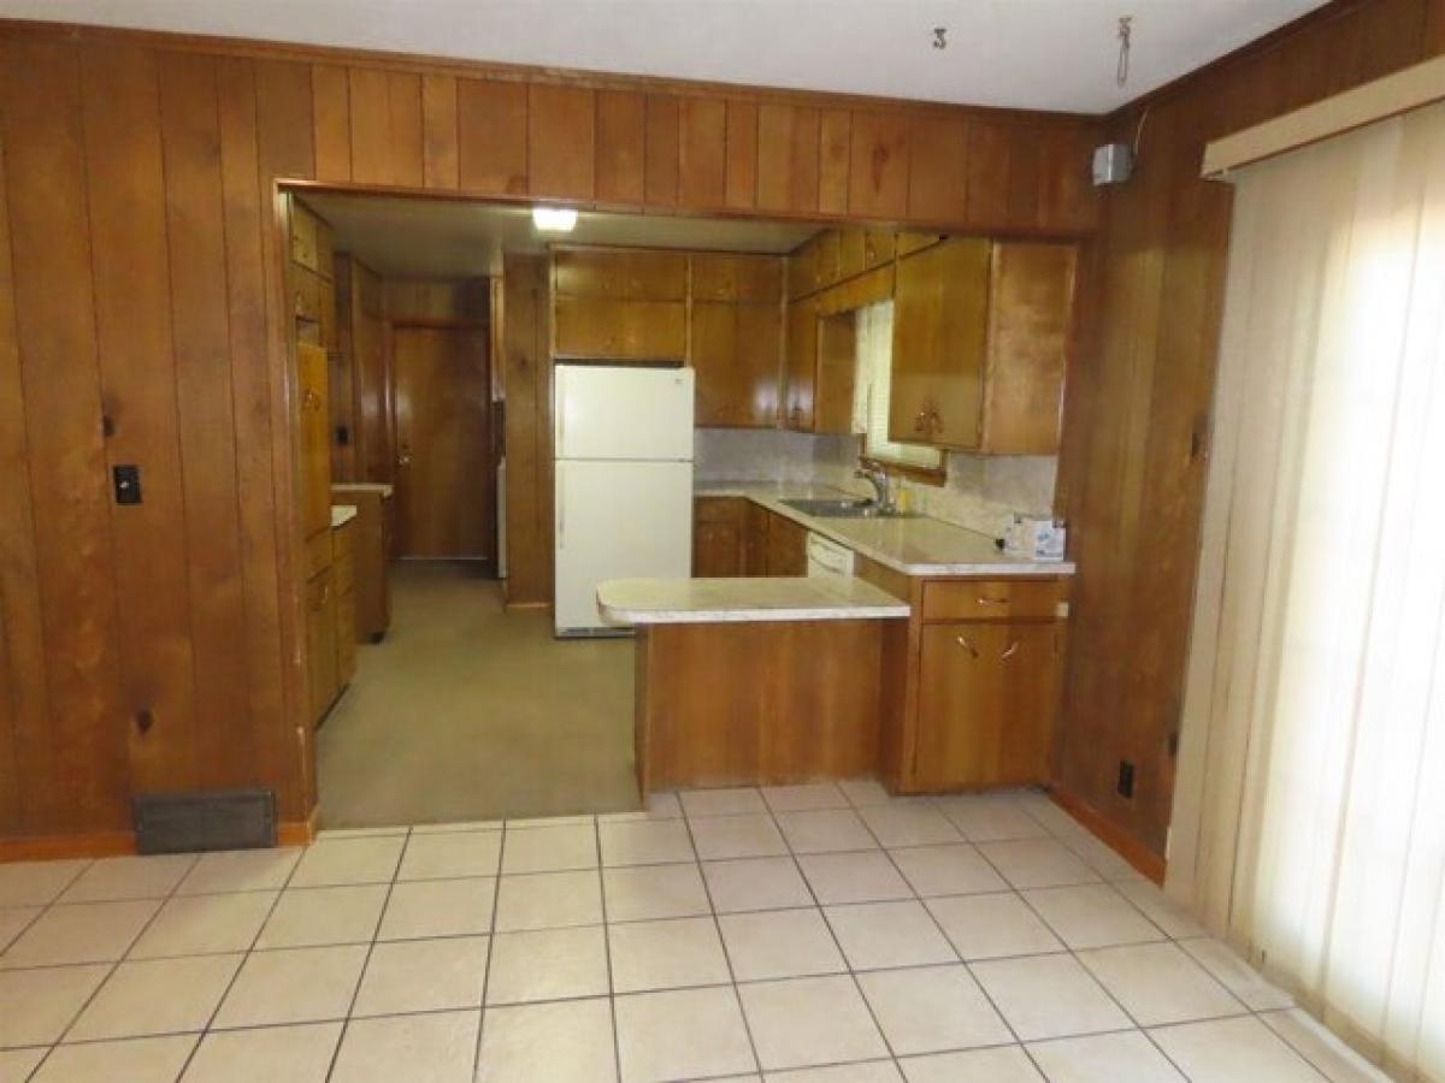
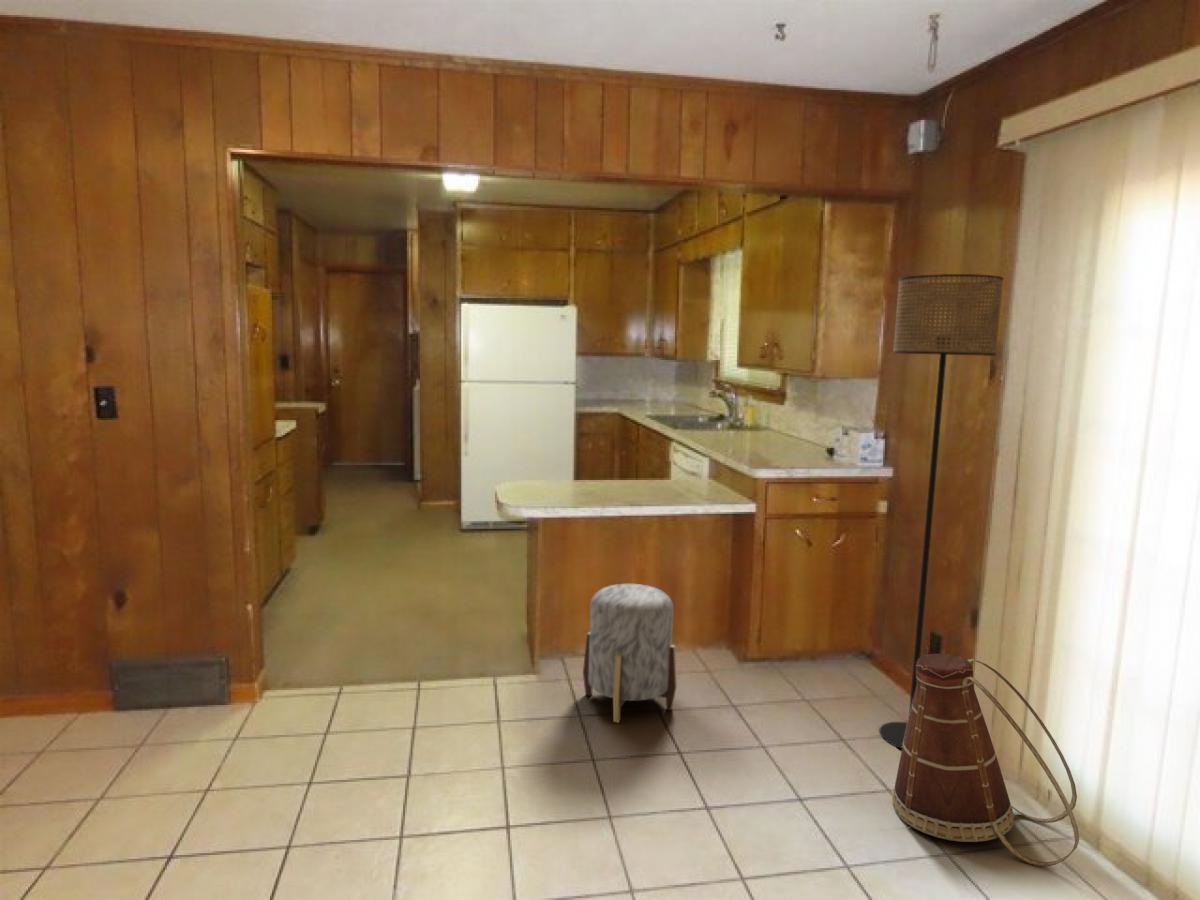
+ basket (994, 750)
+ floor lamp (929, 517)
+ stool (630, 646)
